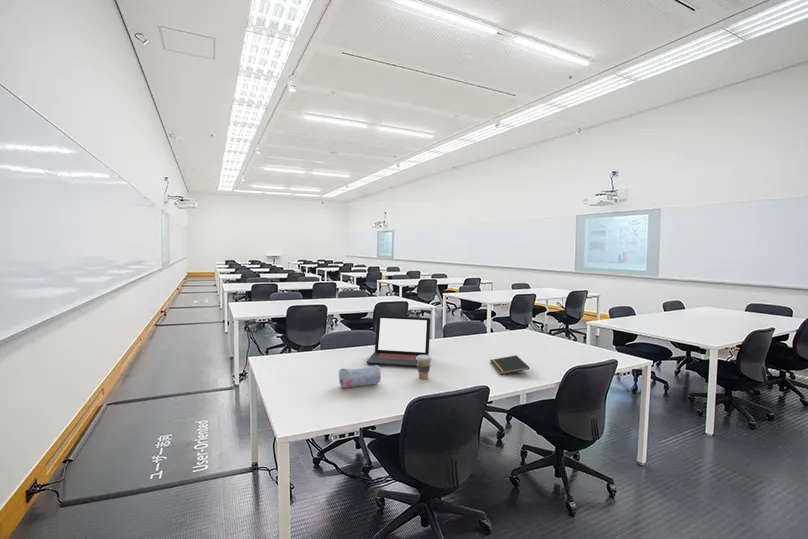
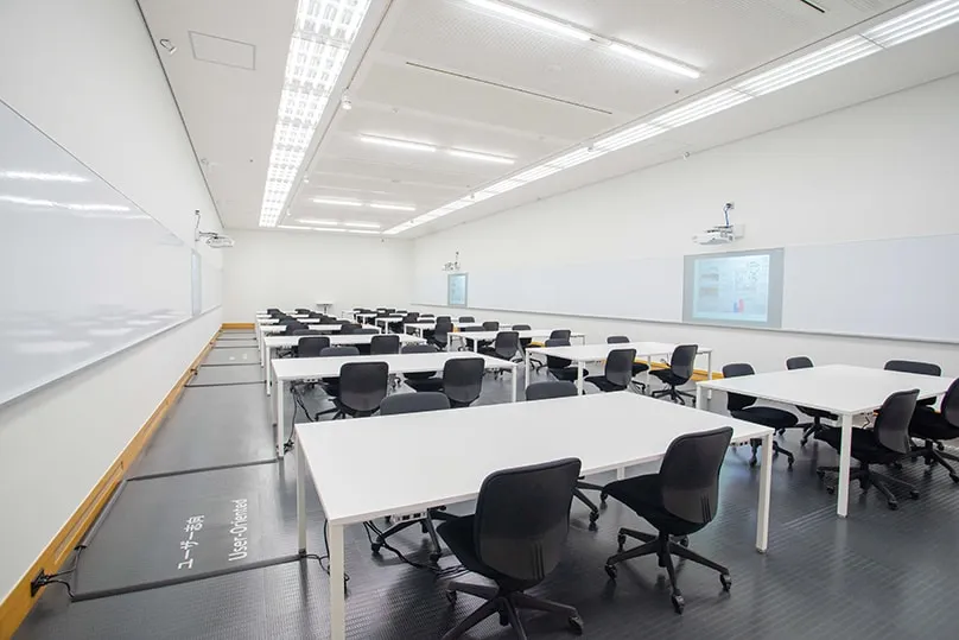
- notepad (508, 364)
- coffee cup (423, 366)
- laptop (399, 339)
- pencil case (359, 375)
